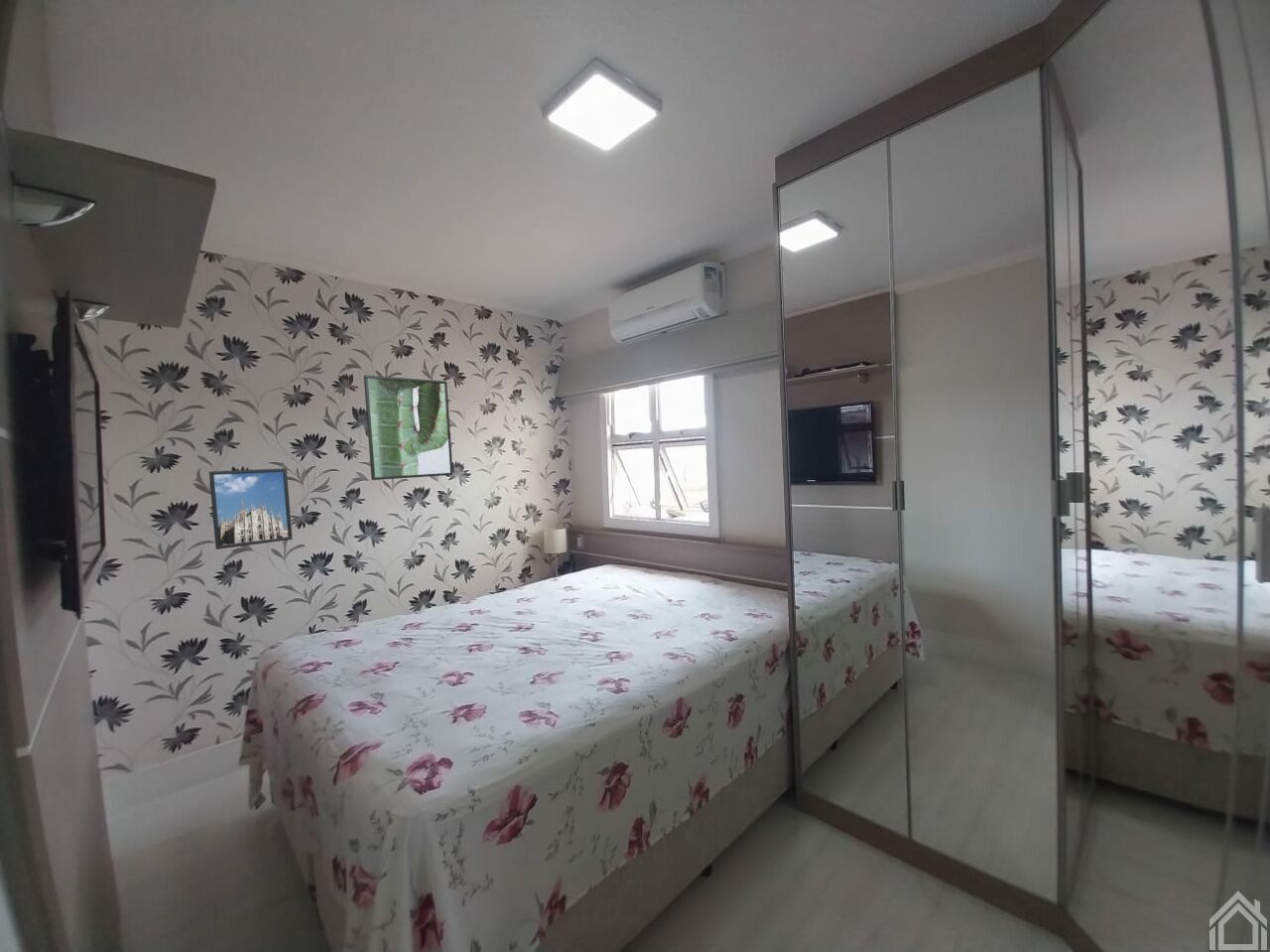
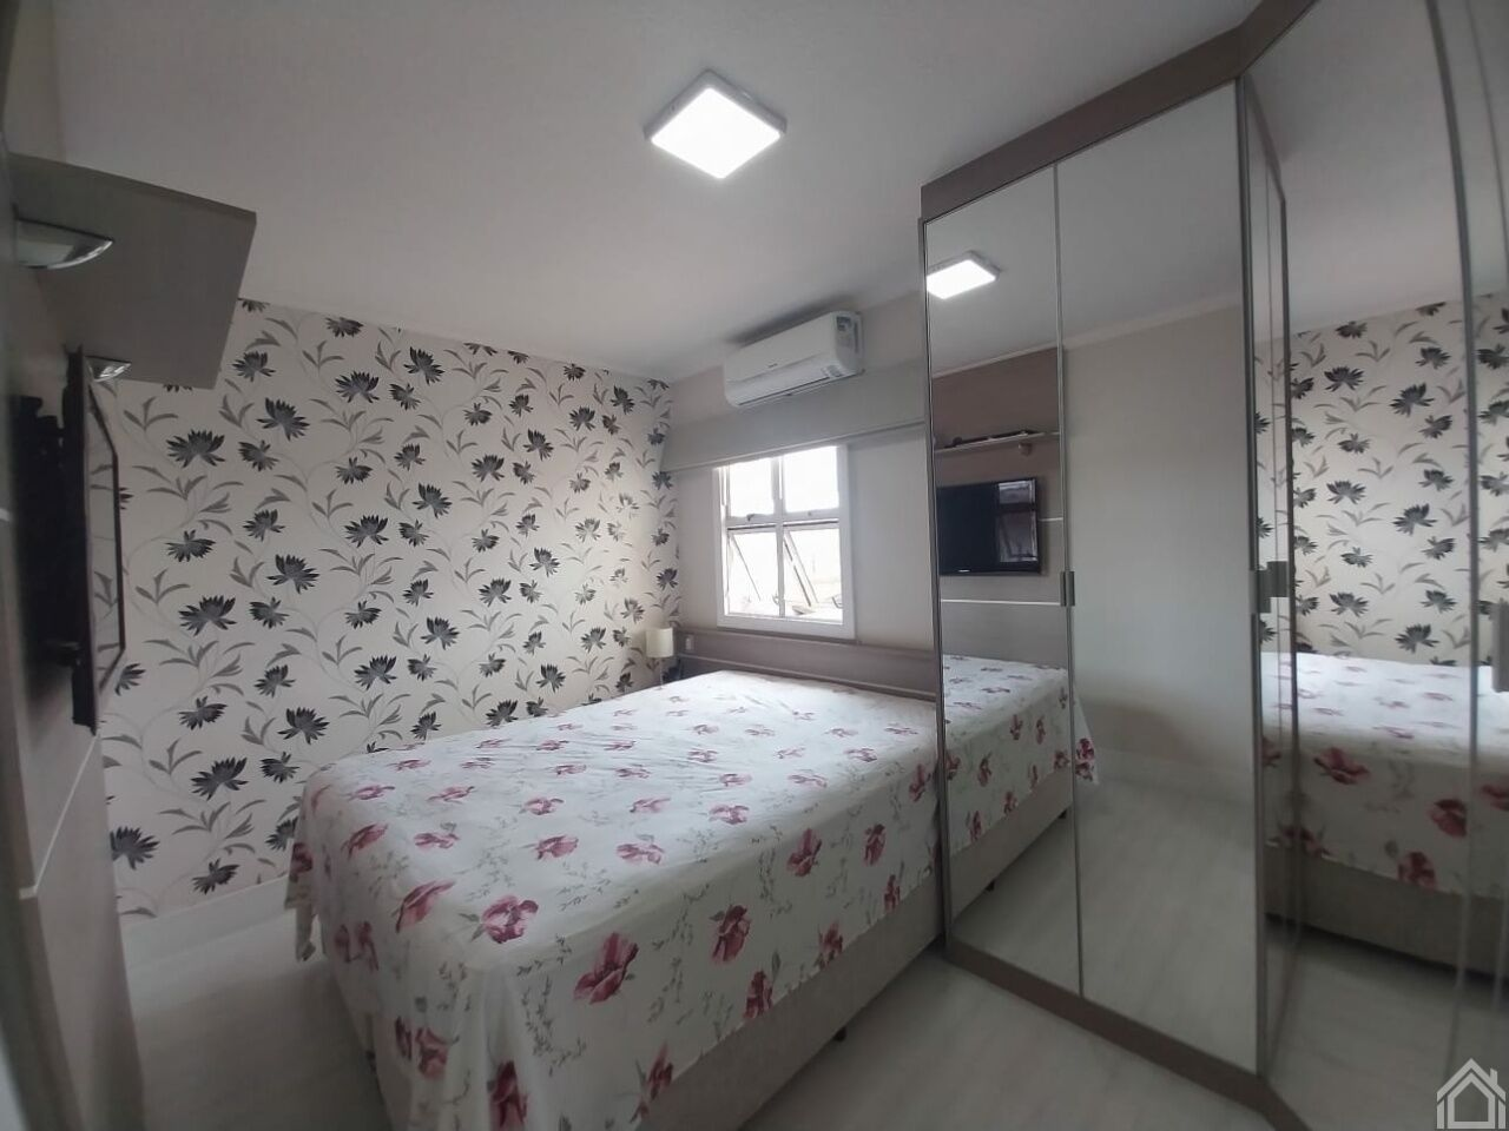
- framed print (252, 507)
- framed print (411, 427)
